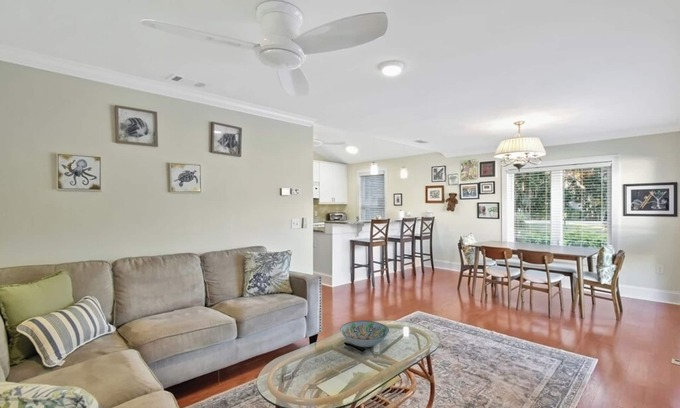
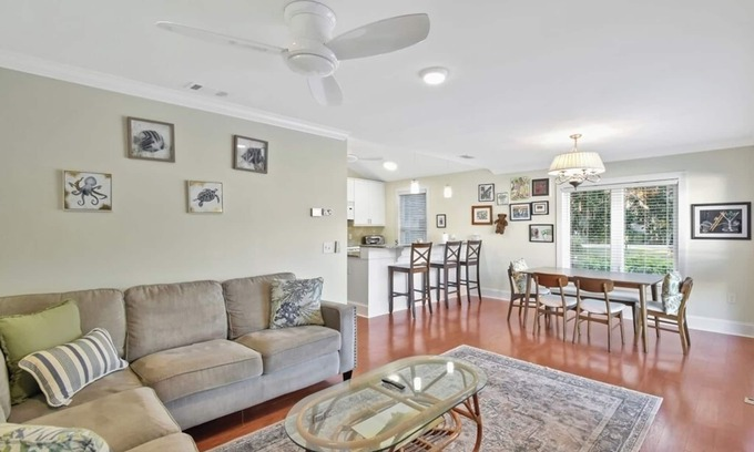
- decorative bowl (364, 336)
